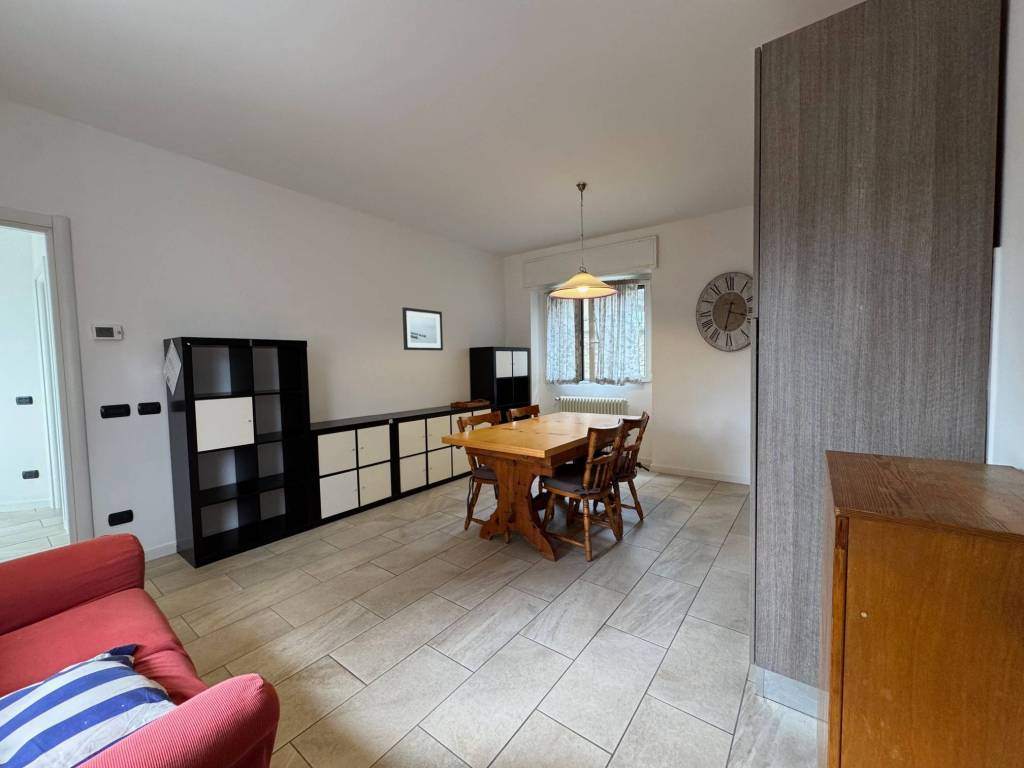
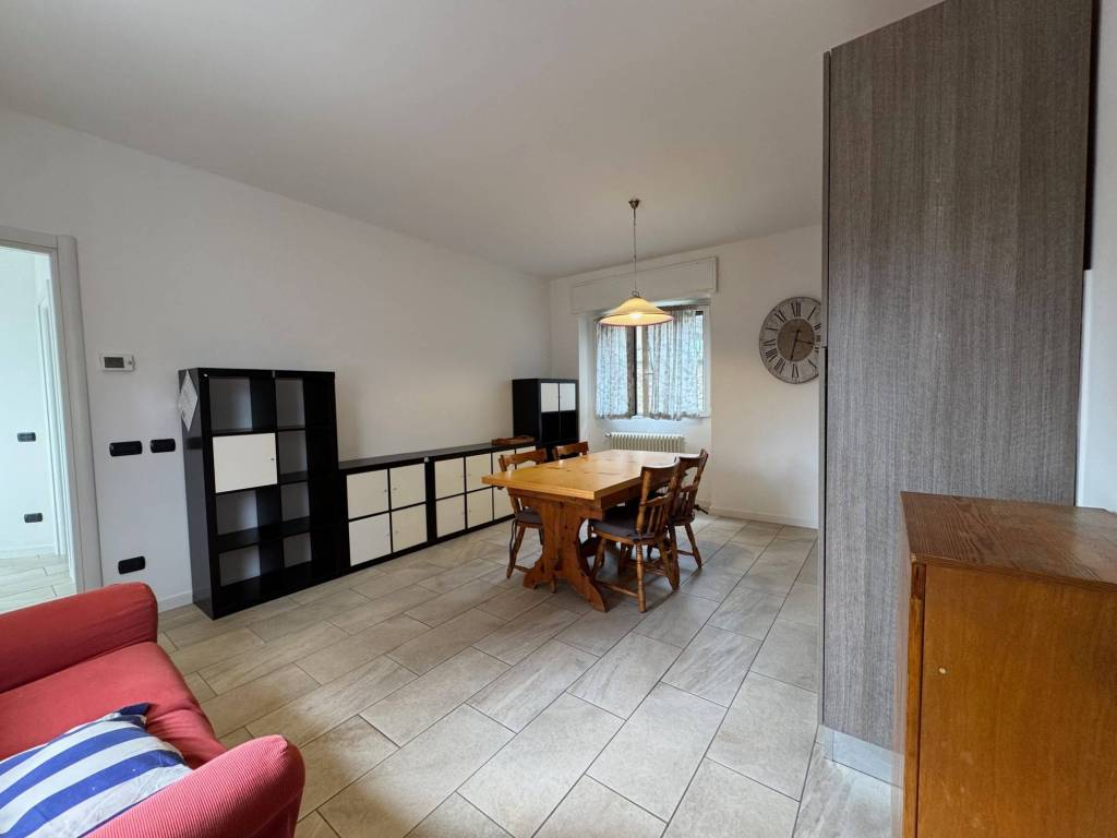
- wall art (423, 330)
